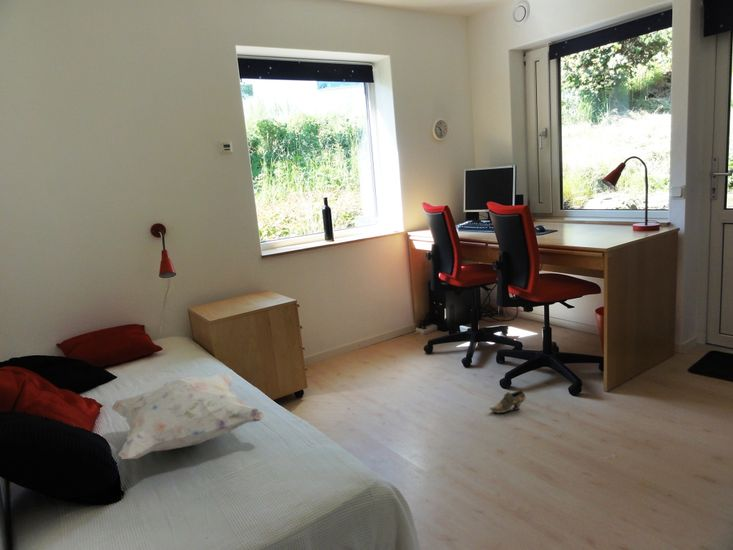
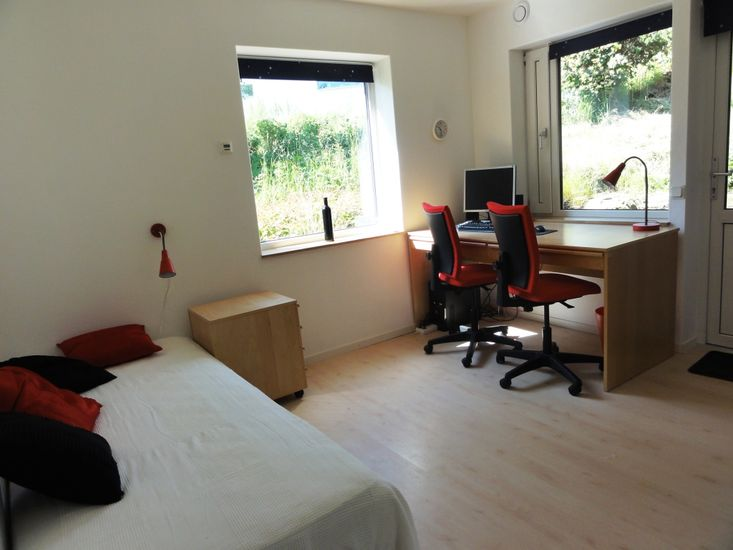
- decorative pillow (185, 410)
- shoe (508, 401)
